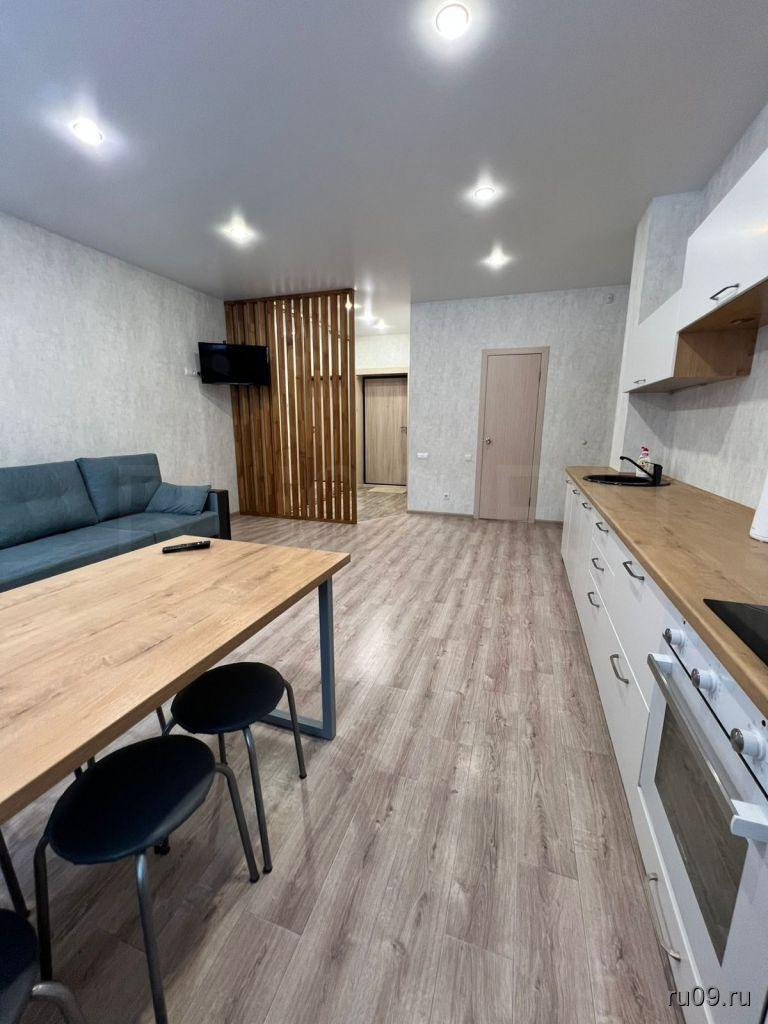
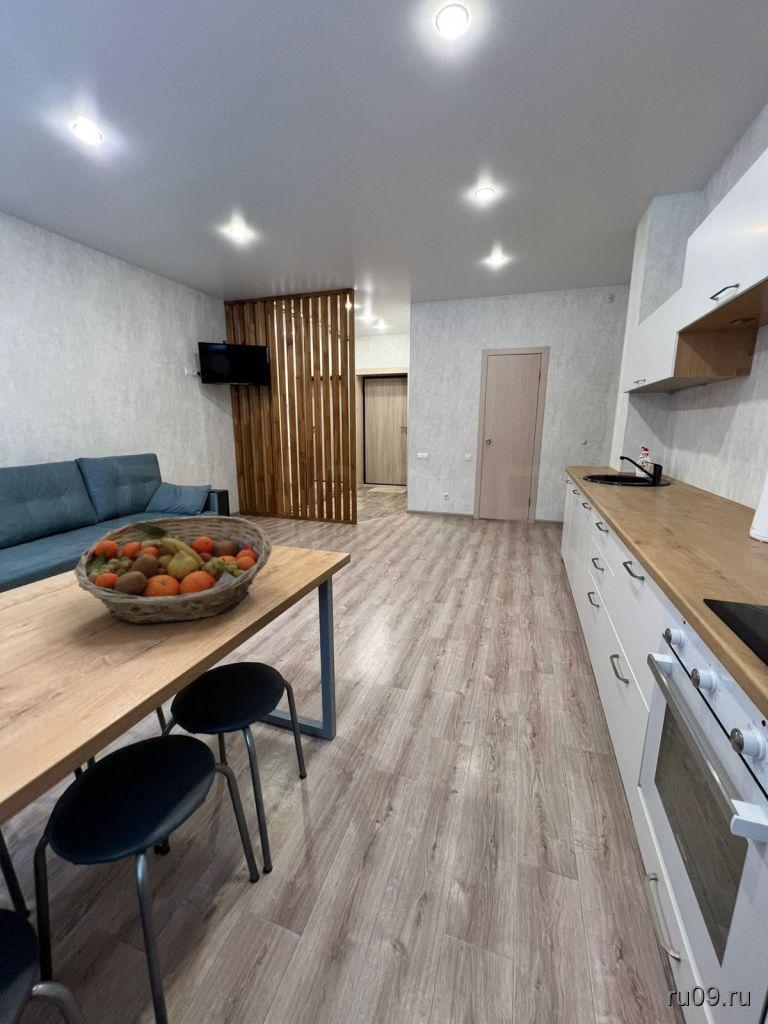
+ fruit basket (181, 564)
